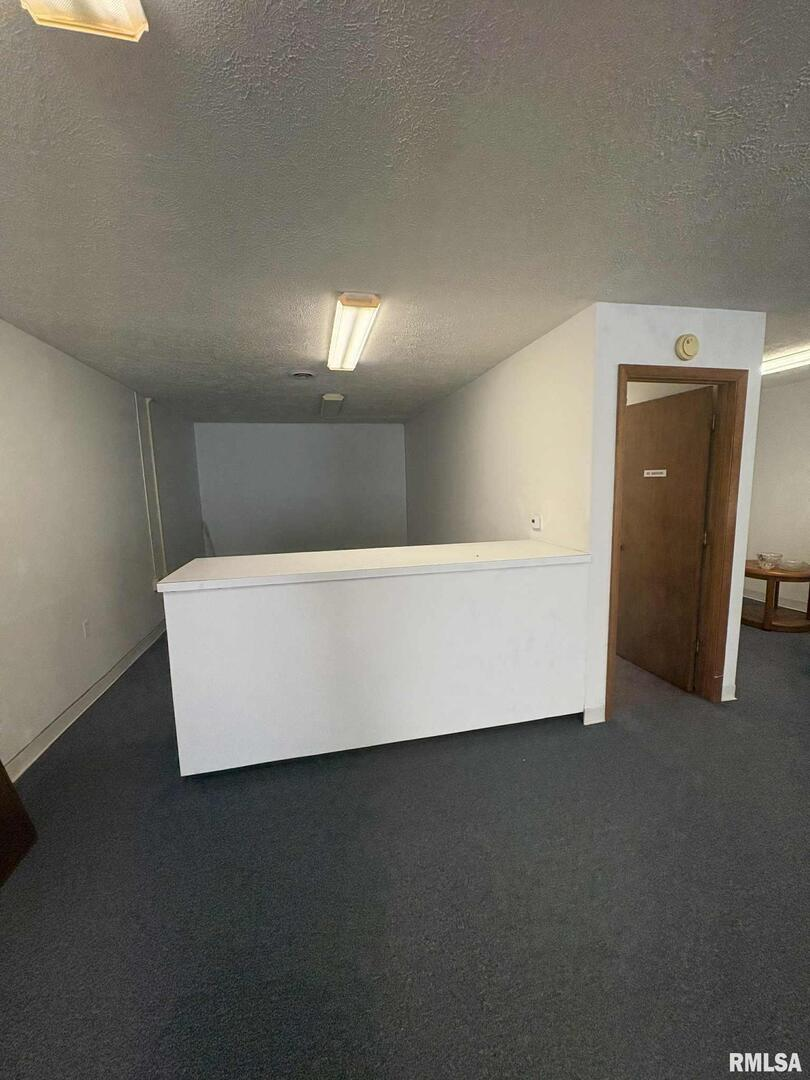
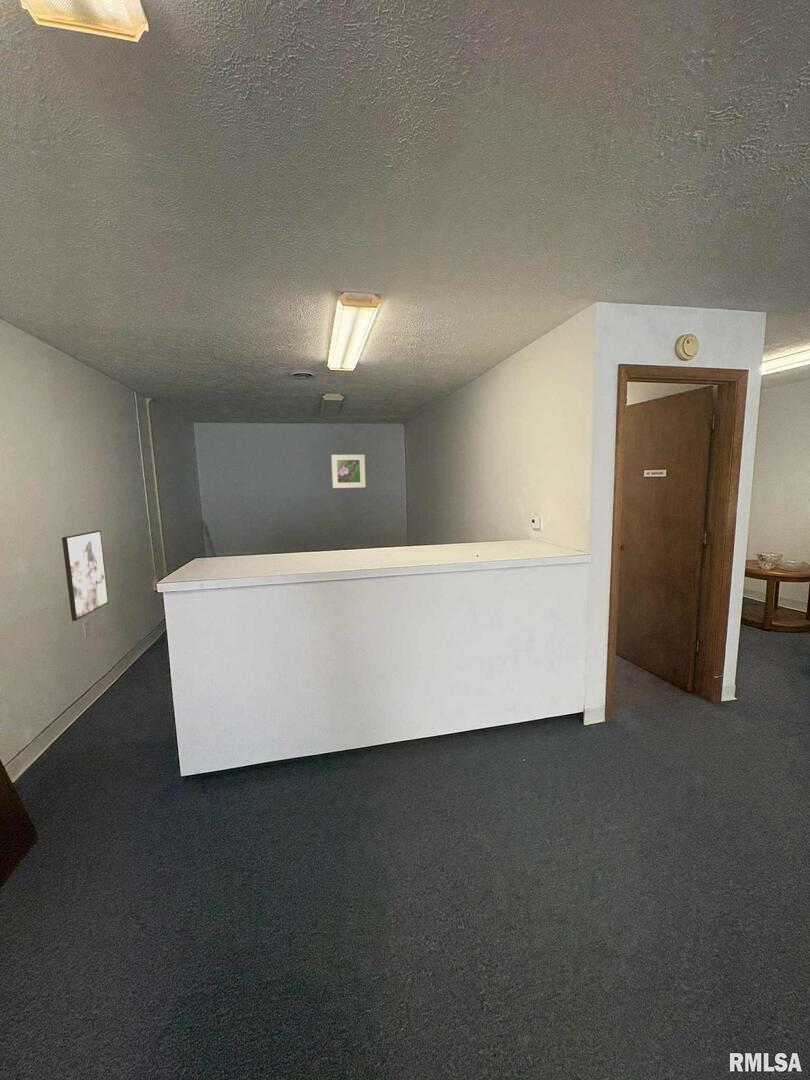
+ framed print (348, 471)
+ wall art (87, 572)
